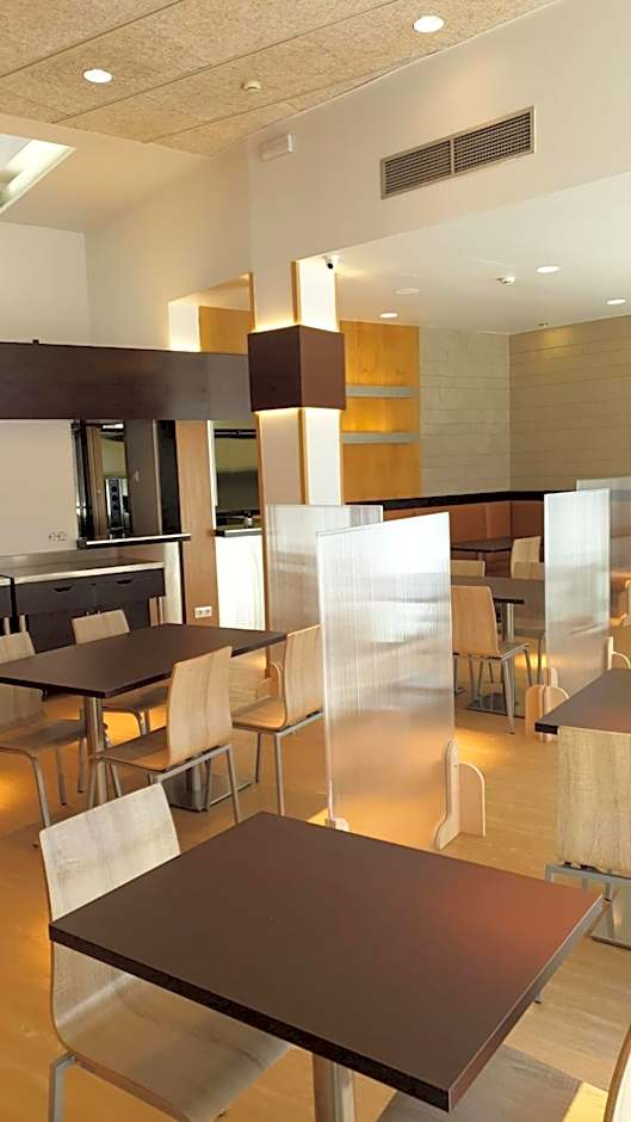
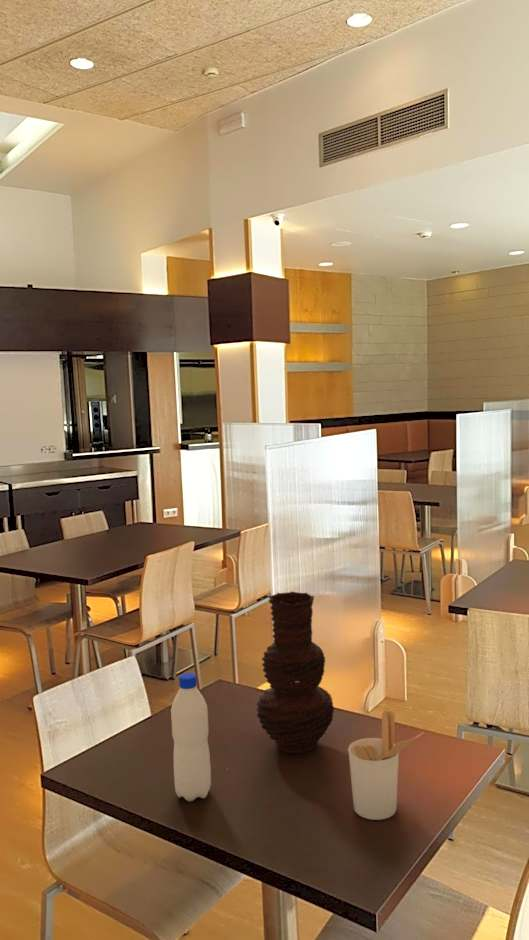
+ water bottle (190, 735)
+ vase (293, 671)
+ utensil holder (385, 768)
